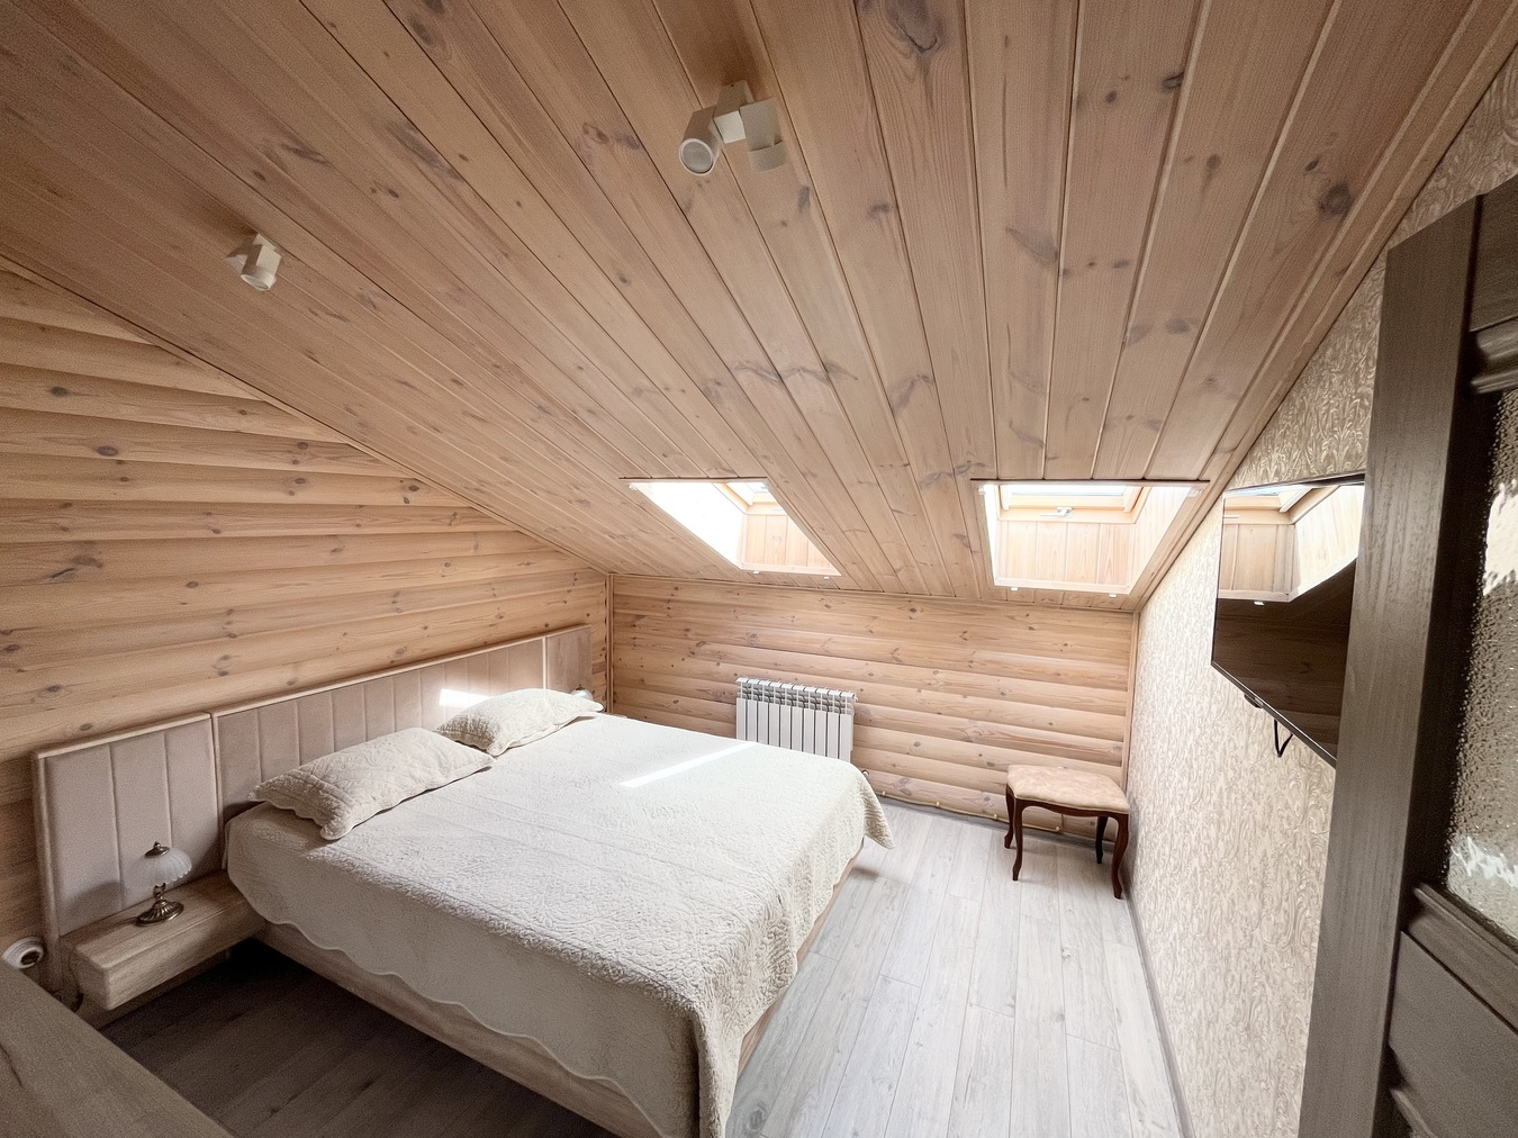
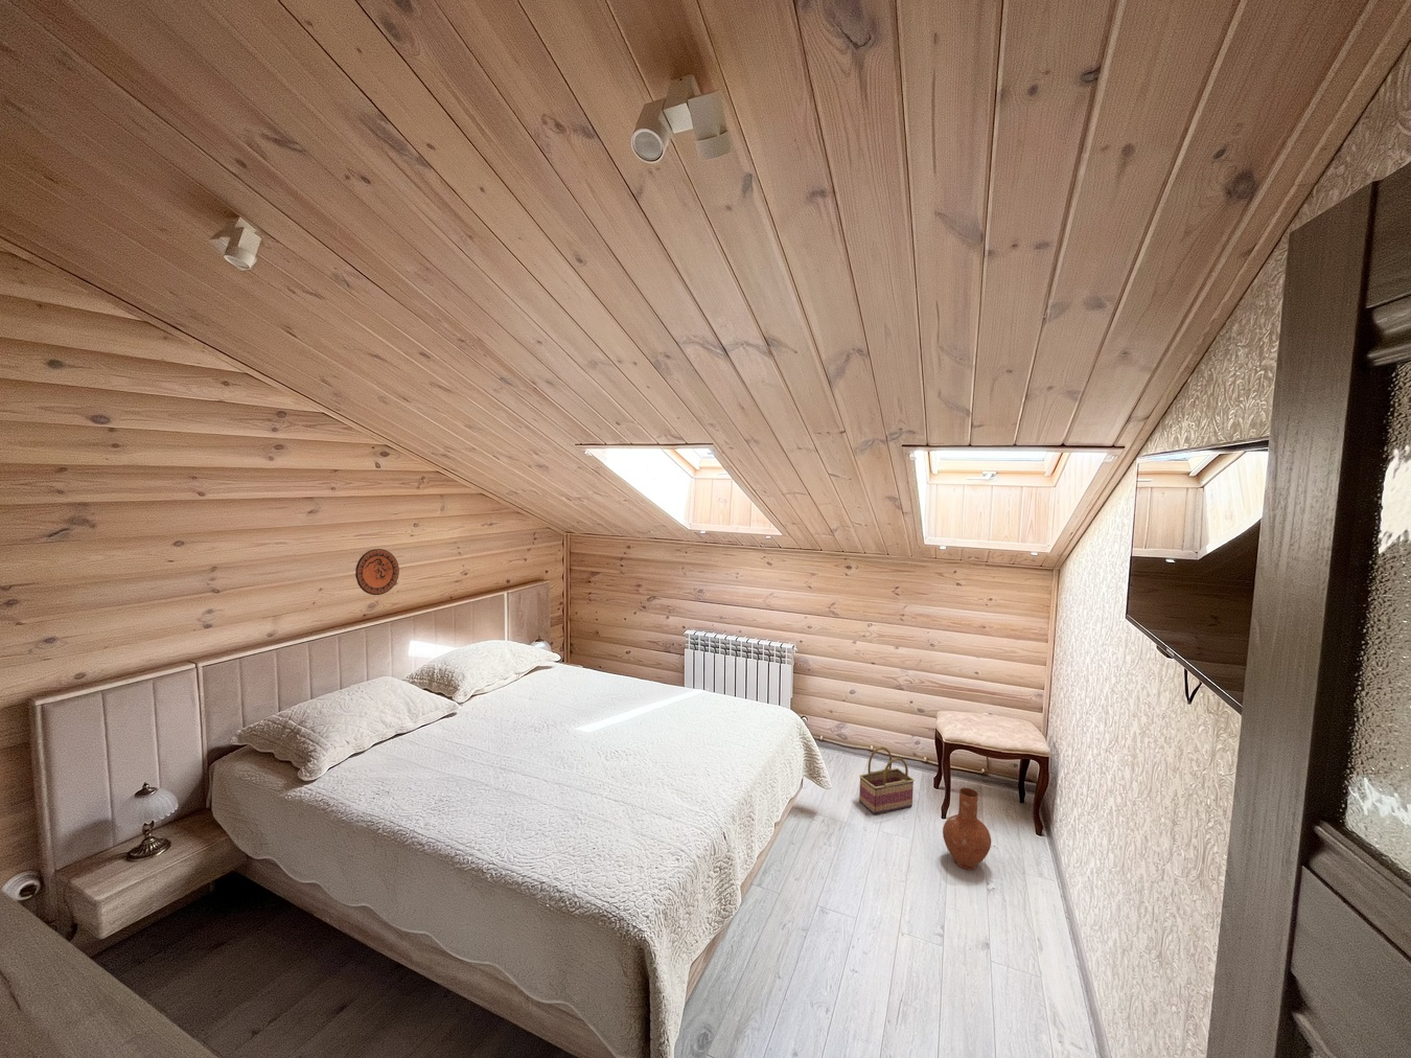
+ vase (967, 827)
+ basket (887, 778)
+ decorative plate (378, 572)
